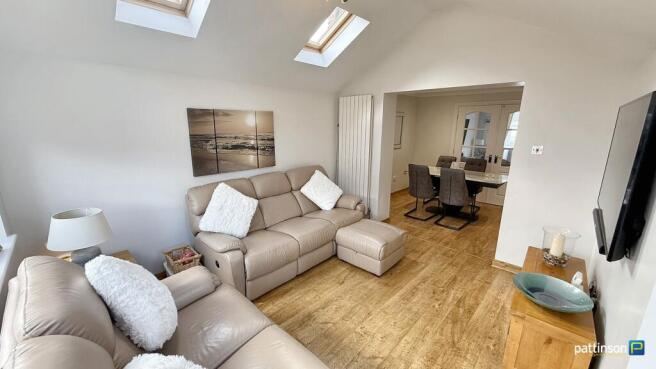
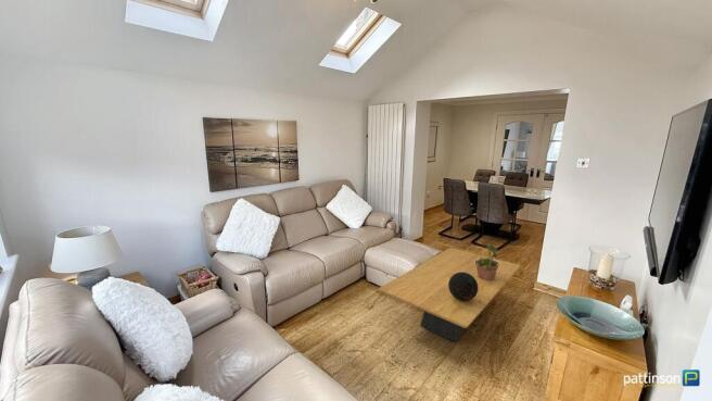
+ decorative orb (462, 286)
+ potted plant (486, 258)
+ coffee table (454, 298)
